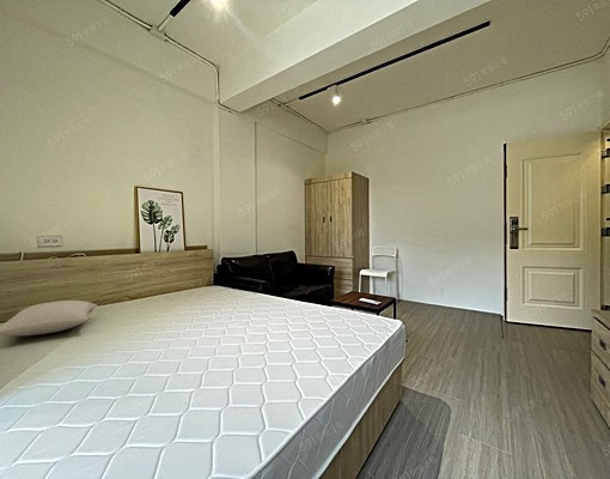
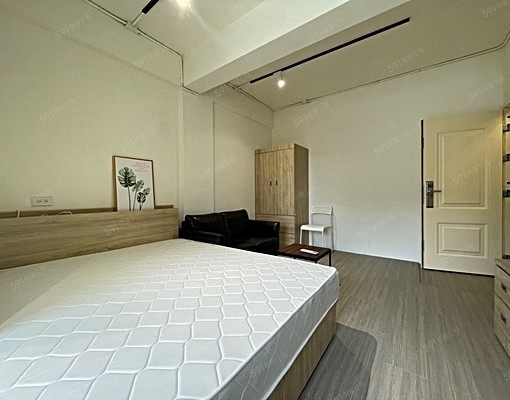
- pillow (51, 317)
